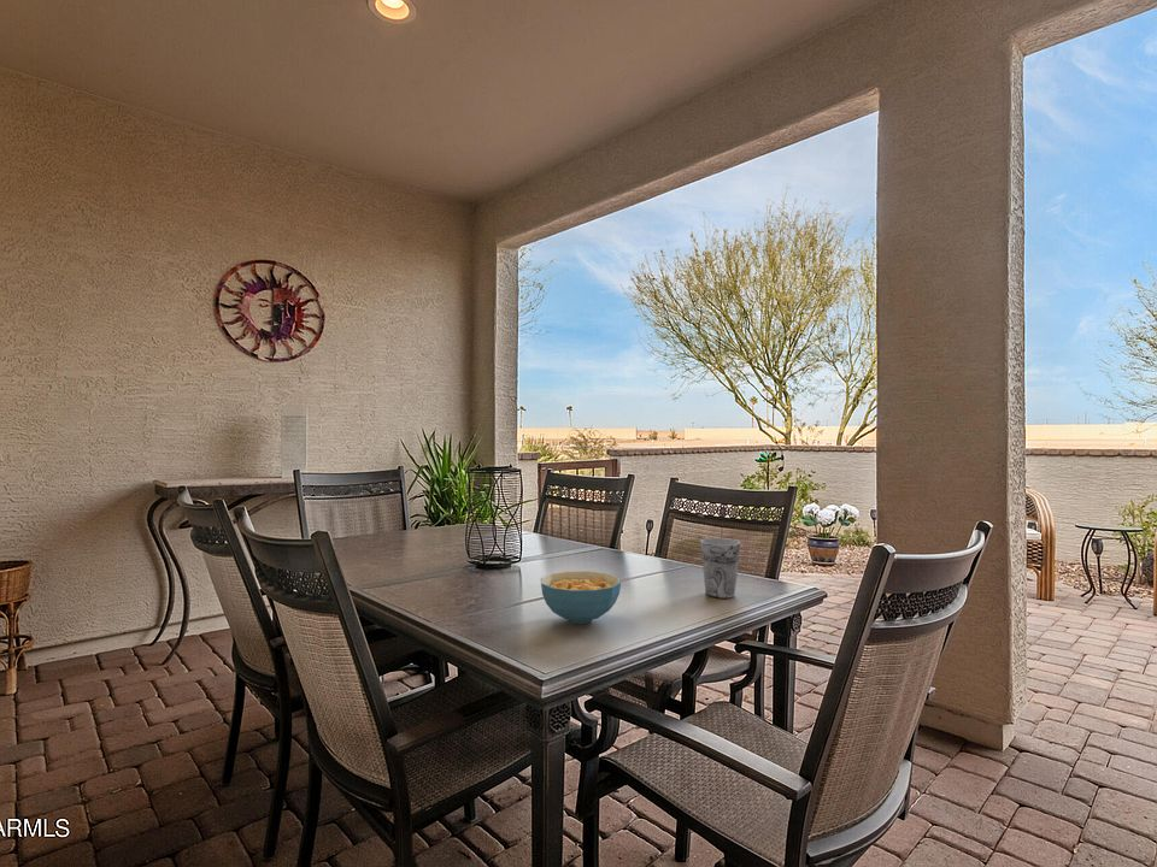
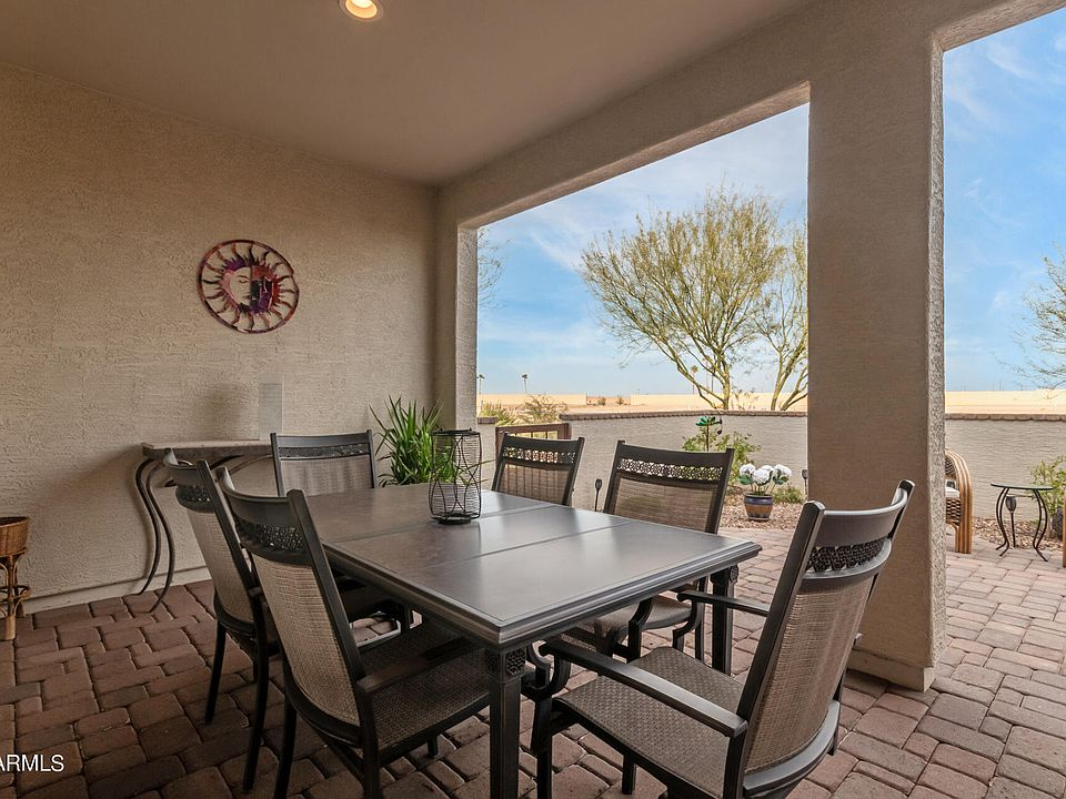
- cup (720, 567)
- cereal bowl (580, 600)
